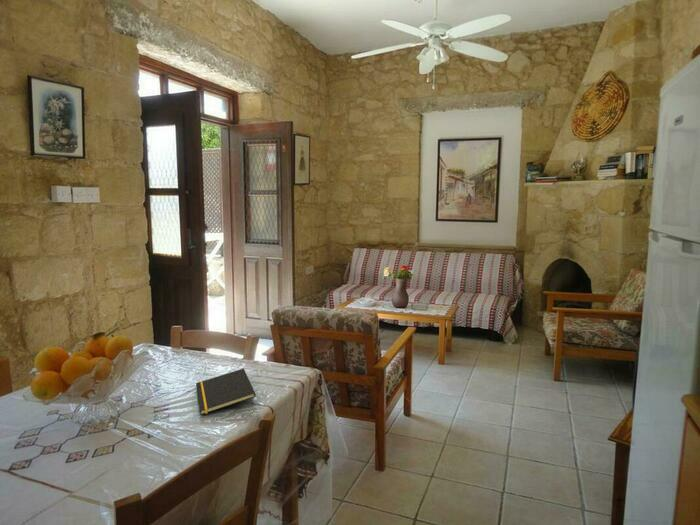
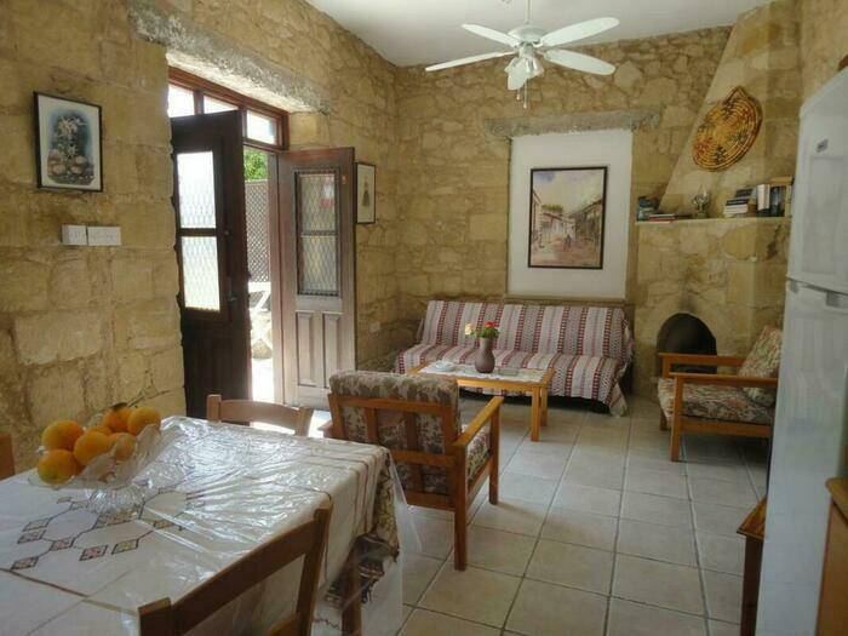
- notepad (224, 389)
